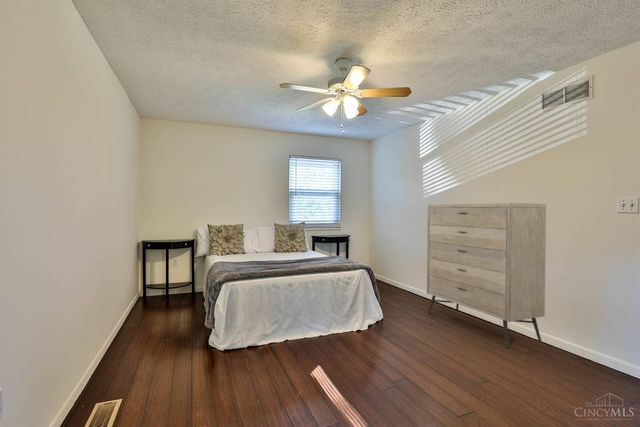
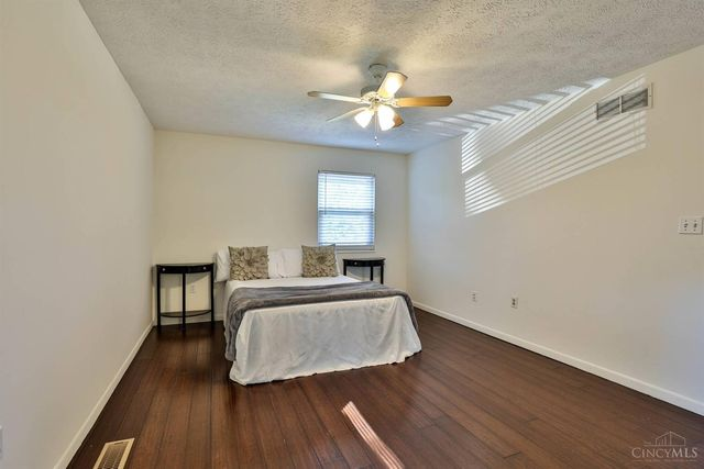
- dresser (479, 265)
